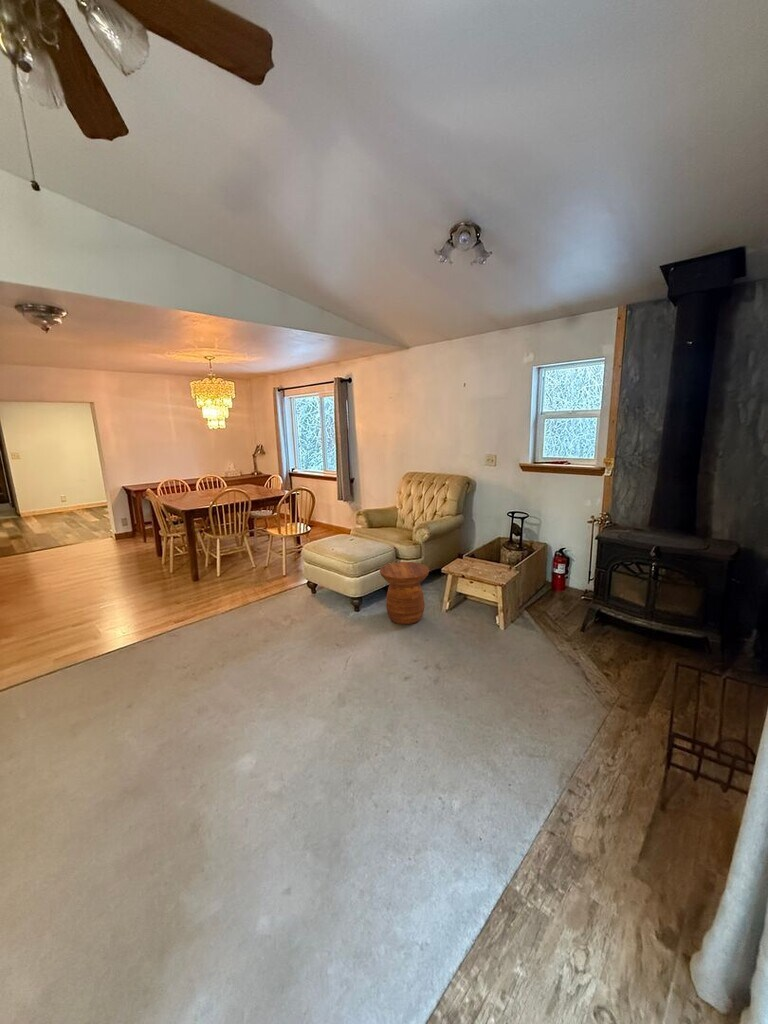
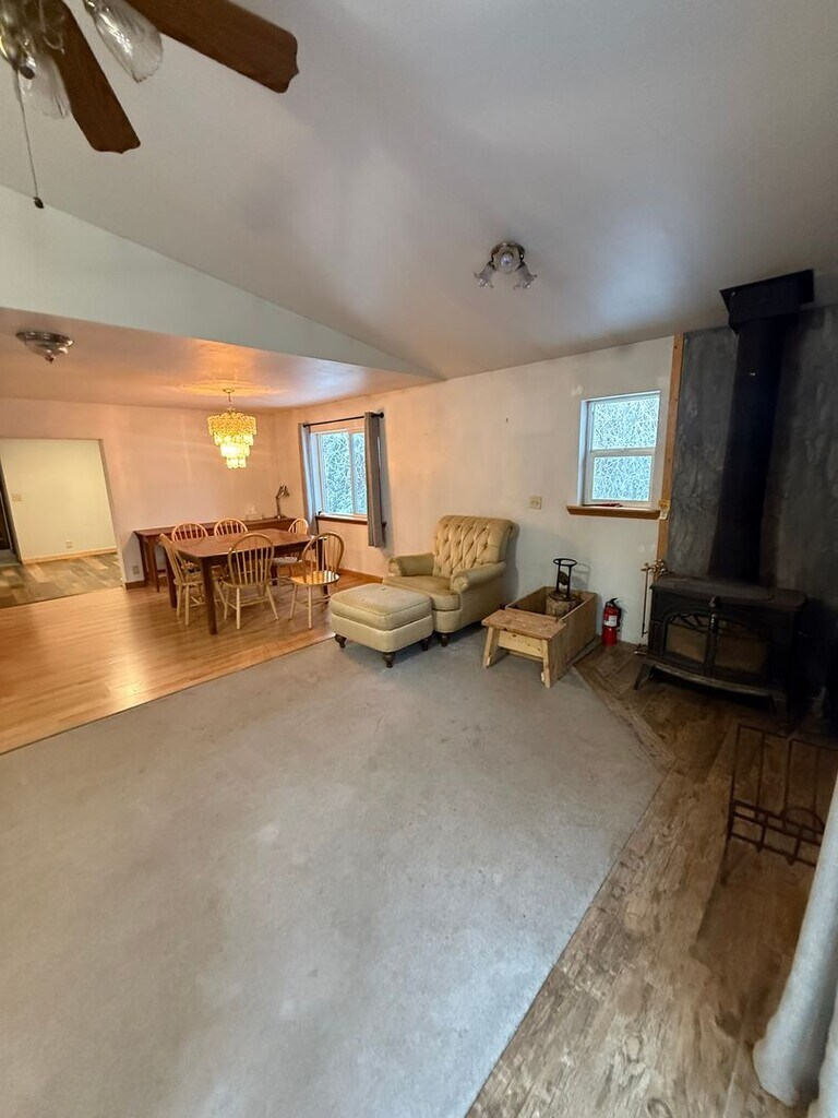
- side table (404, 593)
